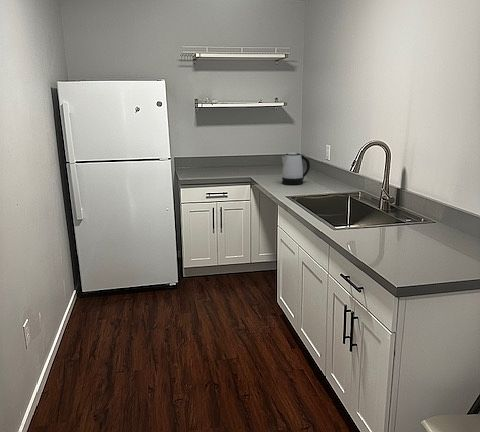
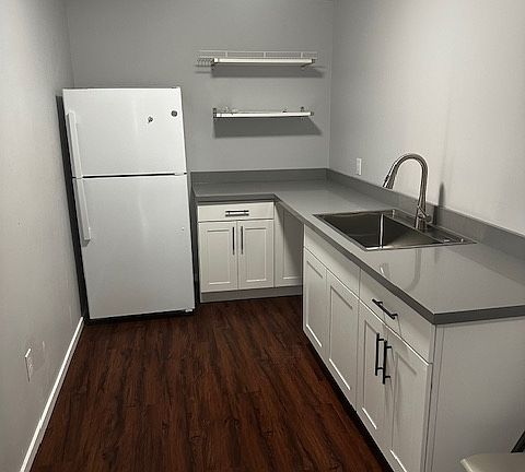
- kettle (295, 167)
